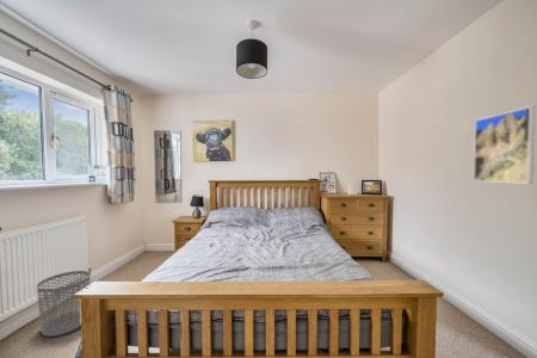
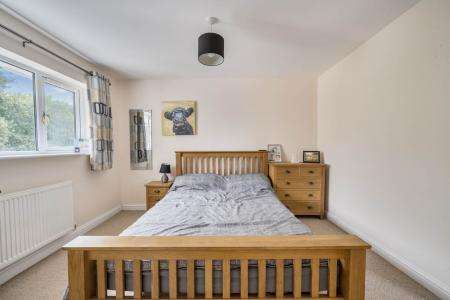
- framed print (500, 148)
- waste bin (64, 302)
